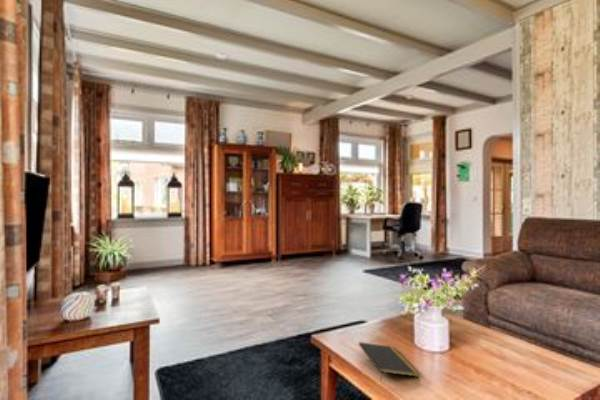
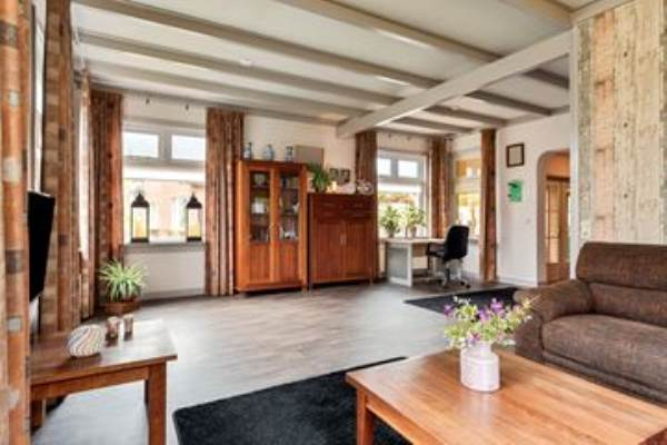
- notepad (387, 358)
